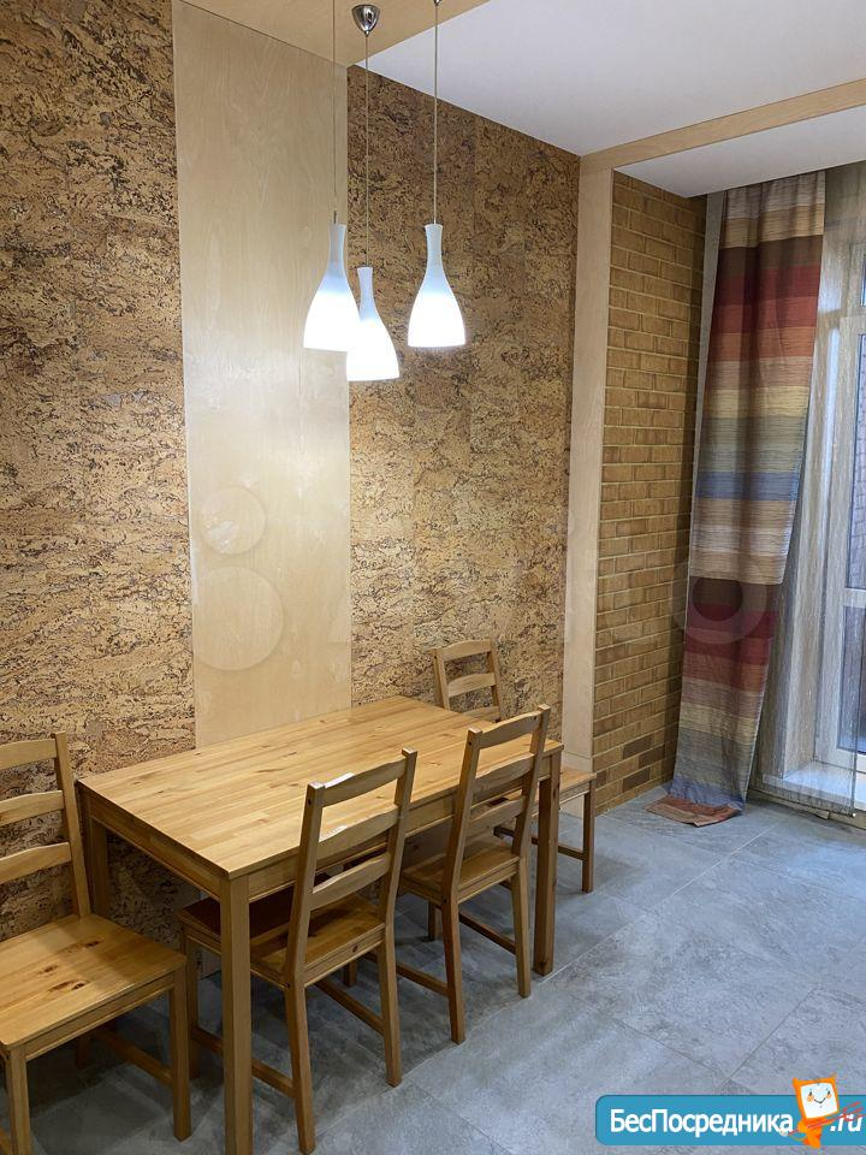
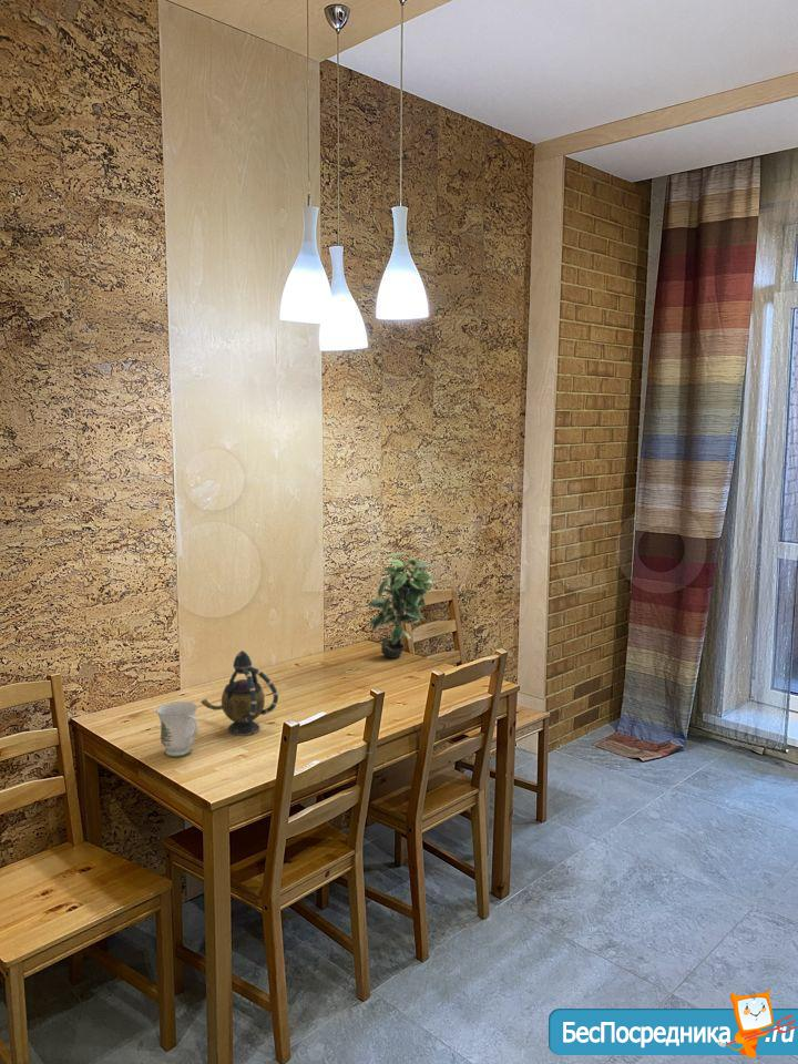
+ teapot (233, 687)
+ mug (181, 732)
+ potted plant (402, 606)
